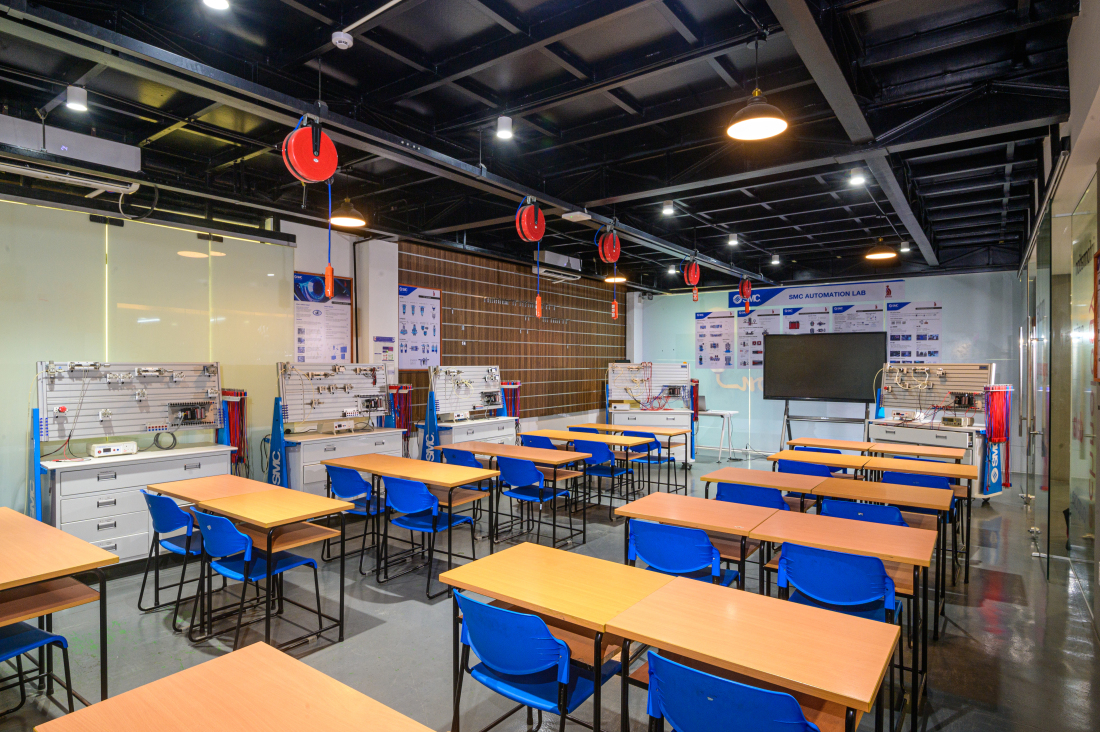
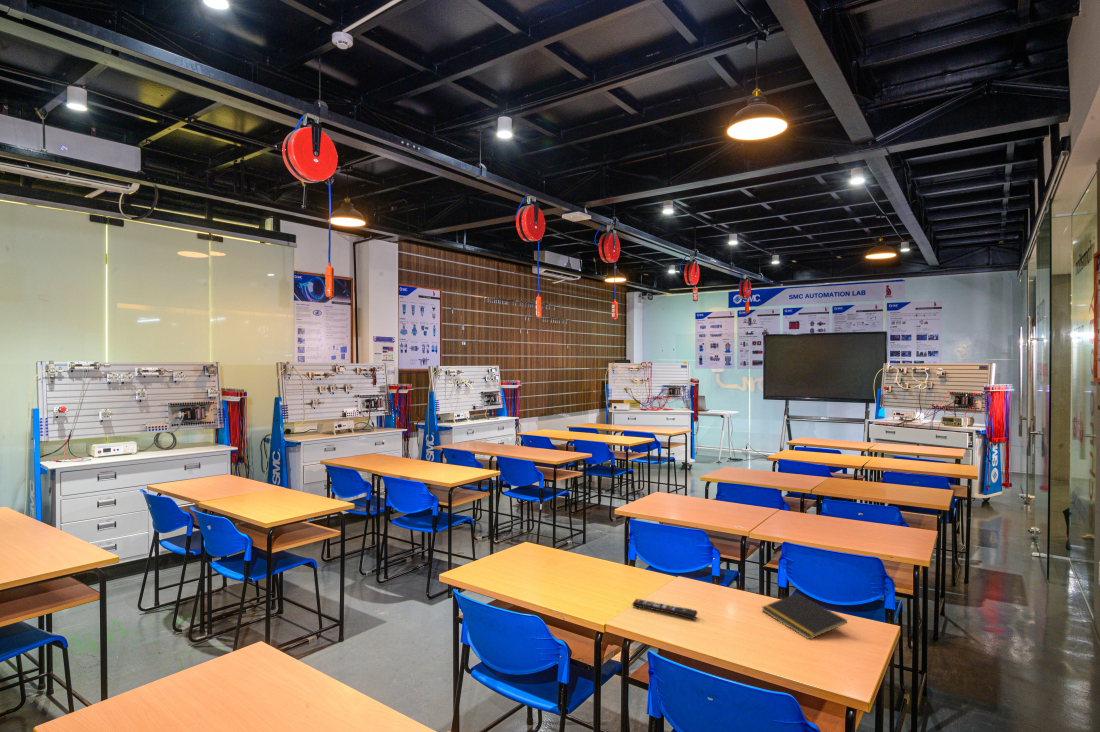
+ notepad (802, 614)
+ remote control (664, 608)
